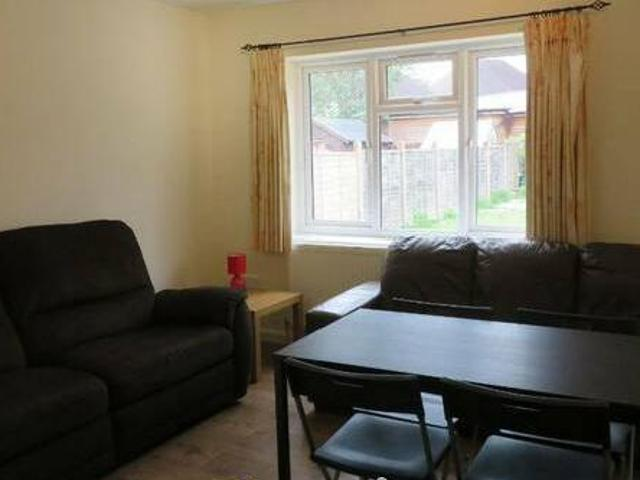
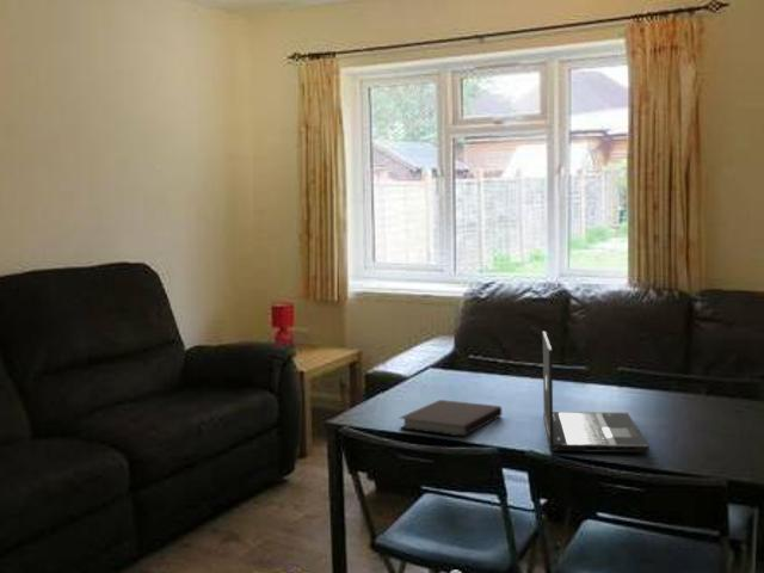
+ laptop (591, 412)
+ notebook (451, 417)
